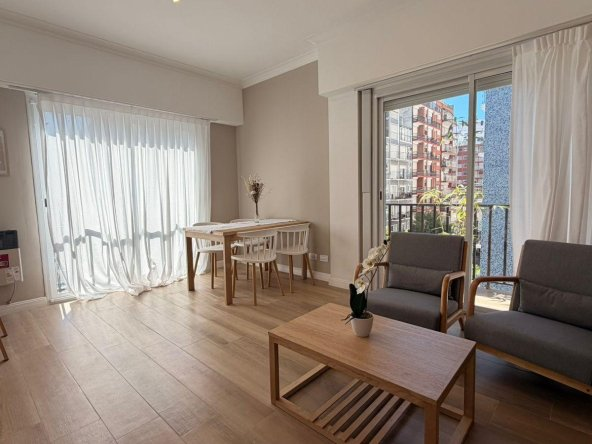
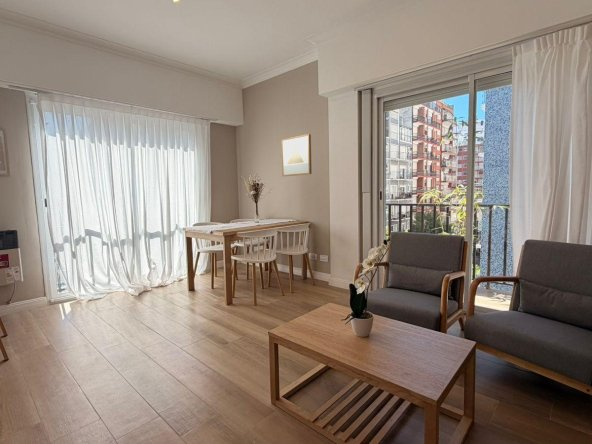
+ wall art (296, 156)
